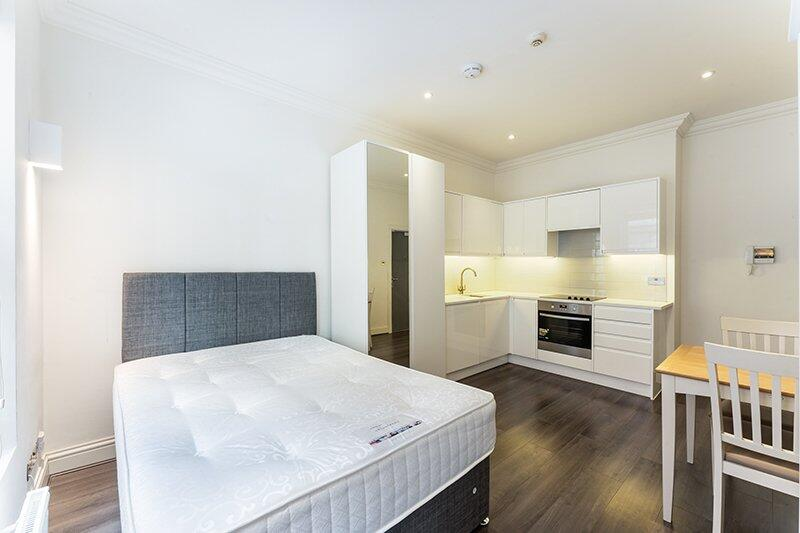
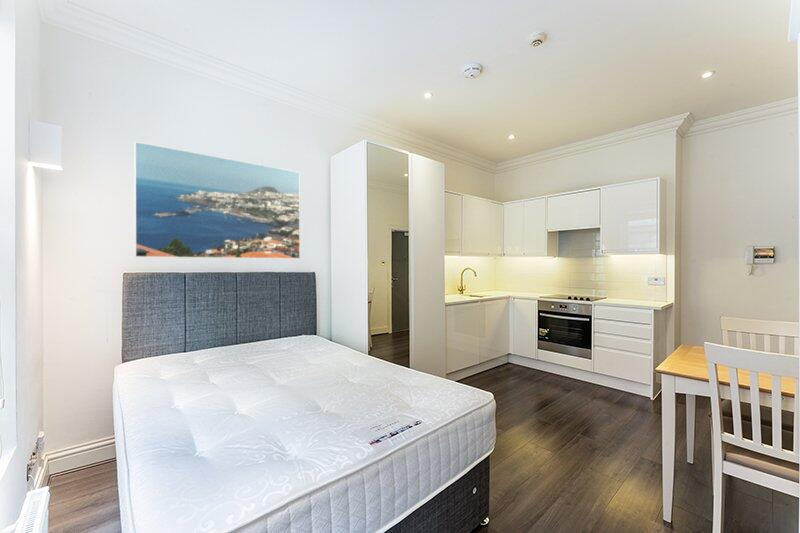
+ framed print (228, 208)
